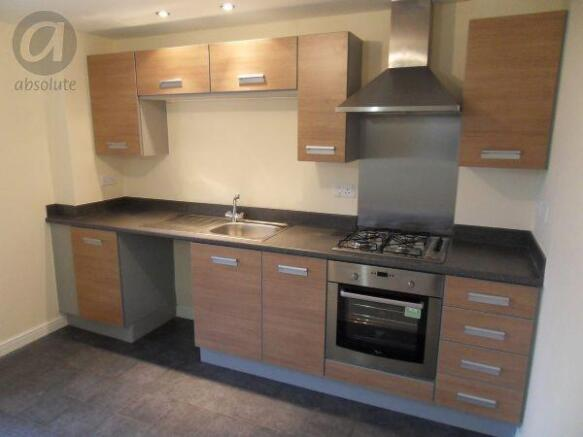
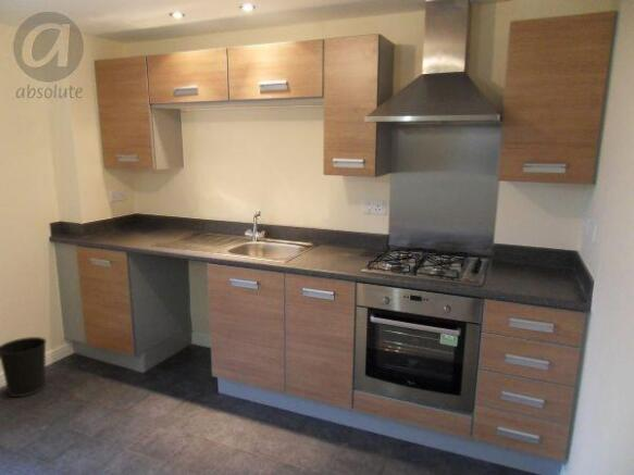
+ wastebasket (24, 366)
